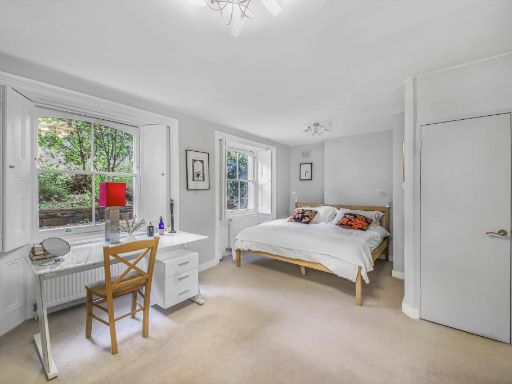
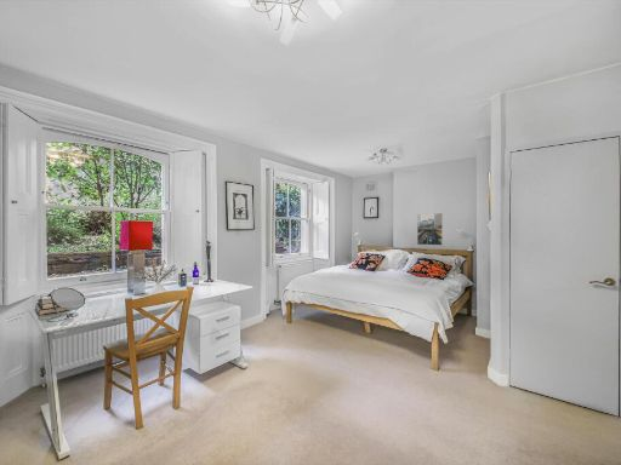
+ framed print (429, 229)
